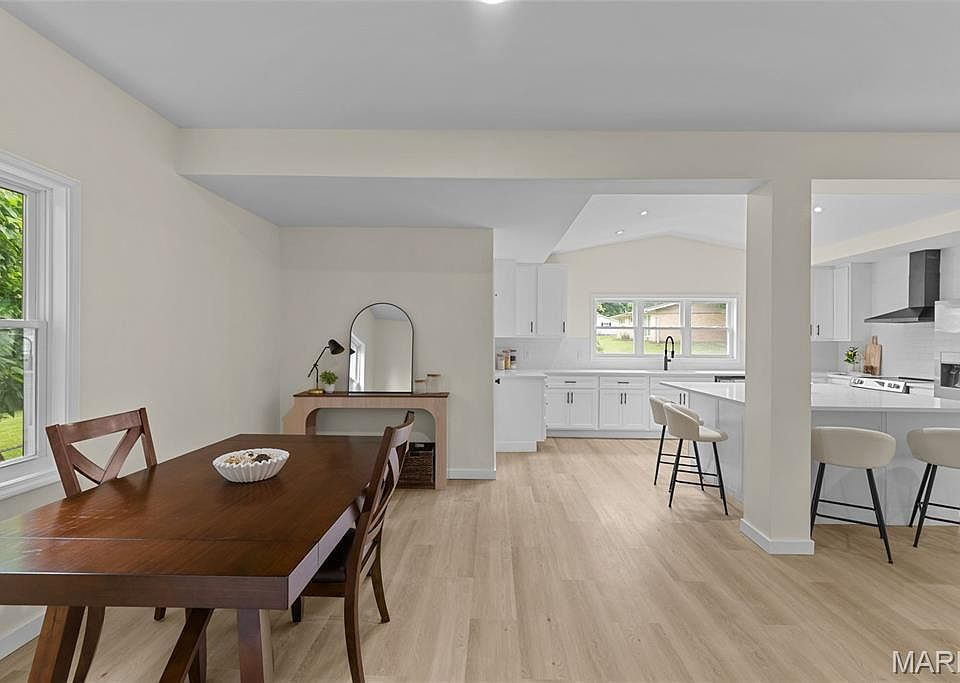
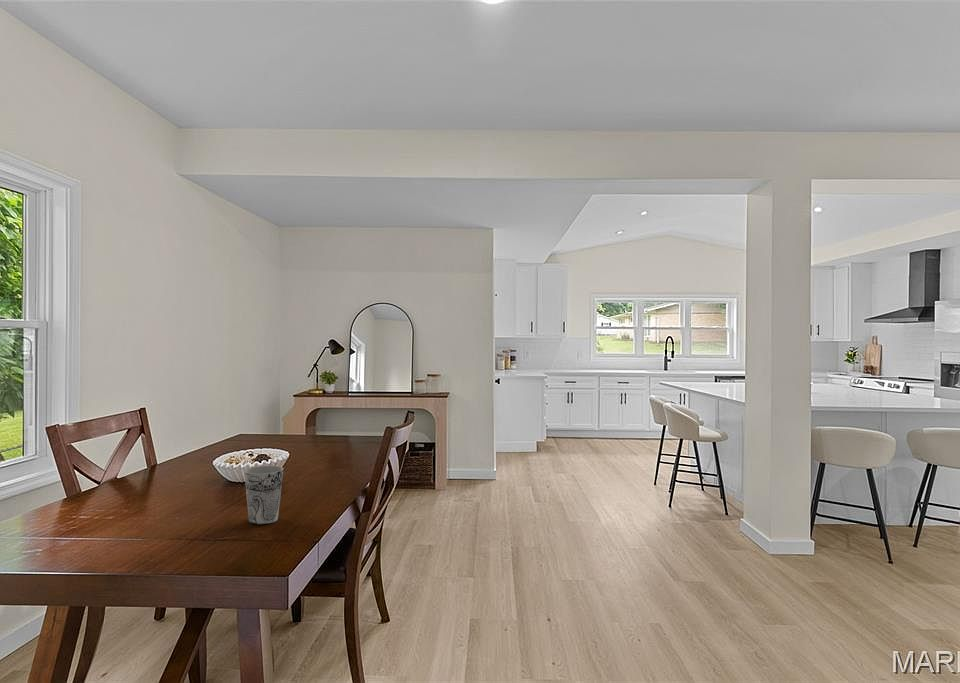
+ cup (263, 494)
